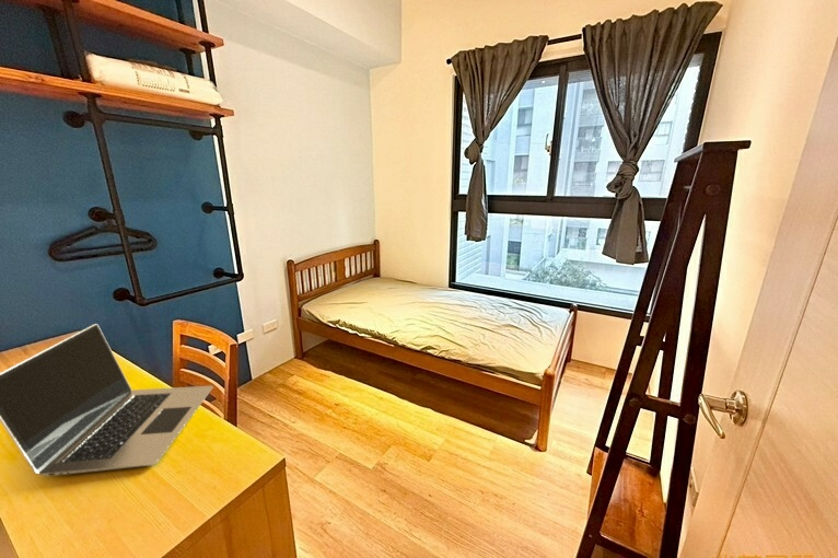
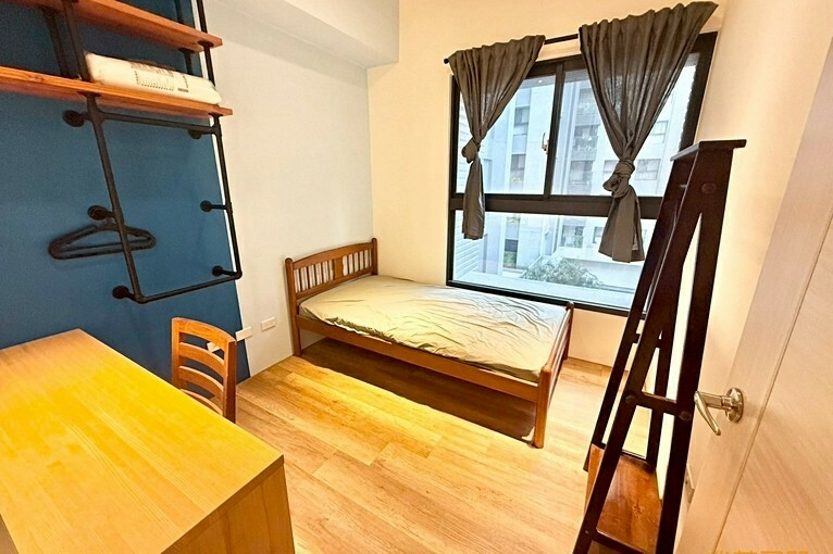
- laptop (121, 386)
